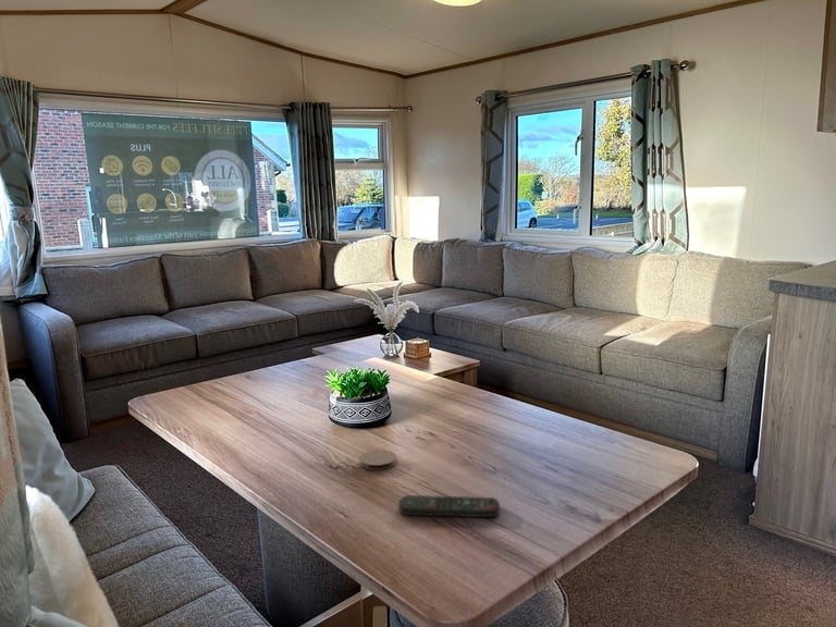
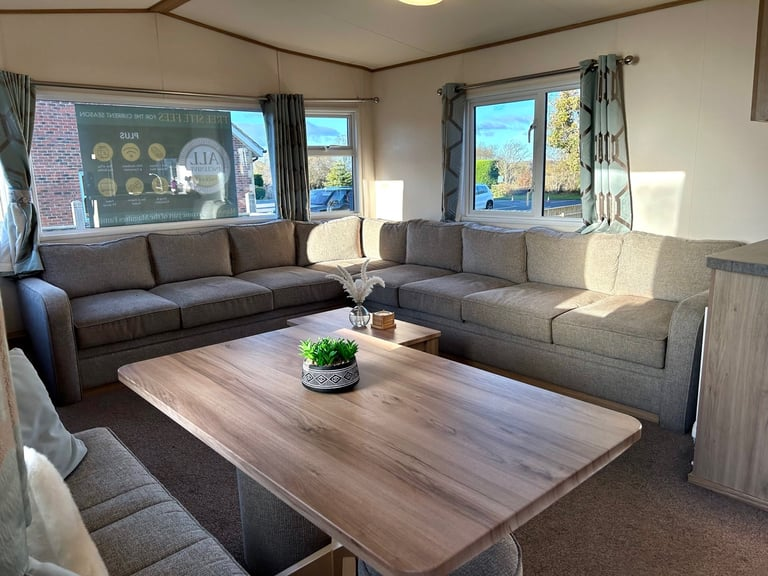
- coaster (378, 459)
- remote control (448, 505)
